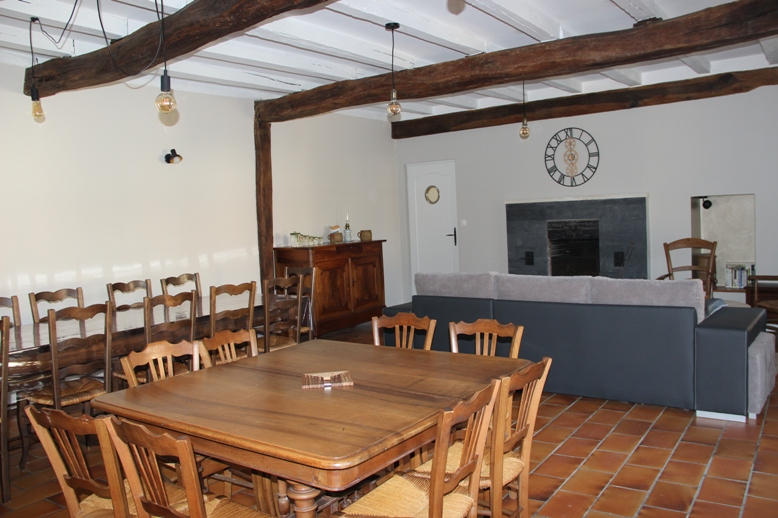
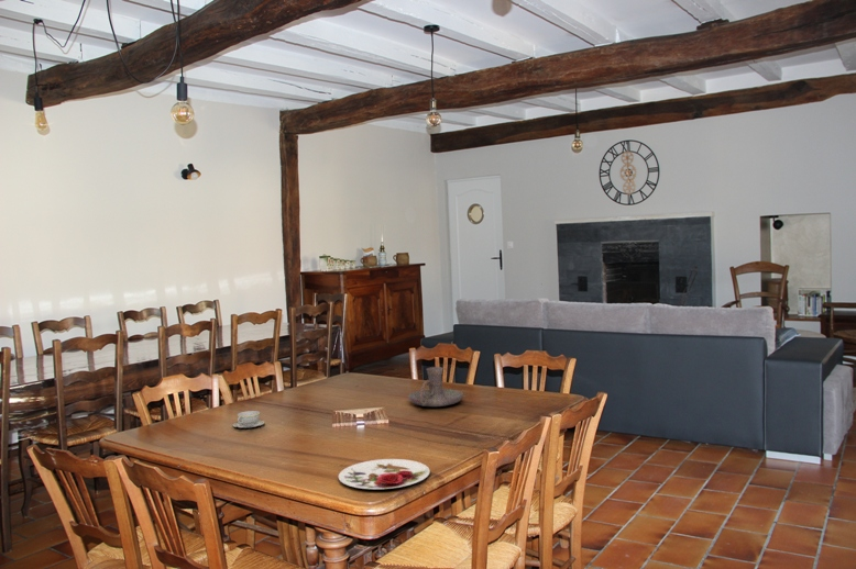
+ plate (384, 472)
+ chinaware (249, 420)
+ candle holder (432, 387)
